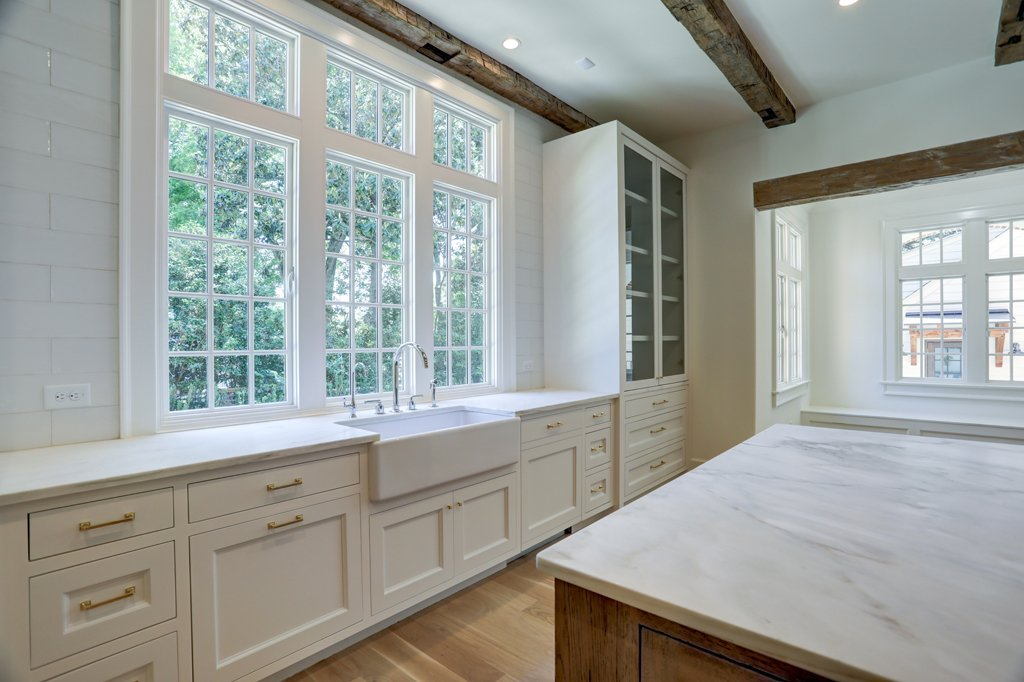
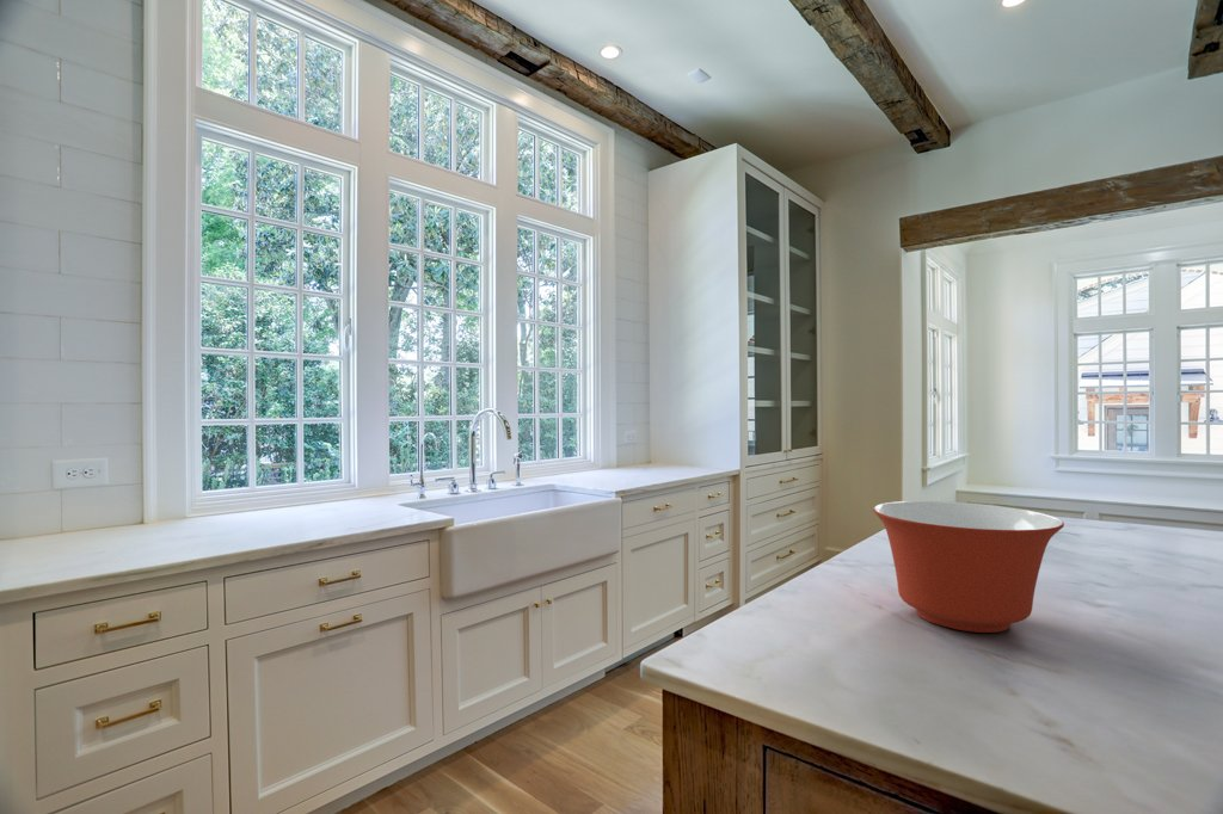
+ mixing bowl (961, 565)
